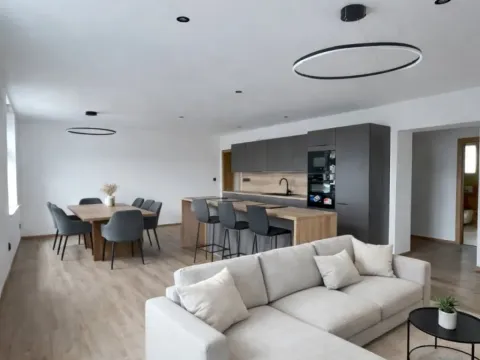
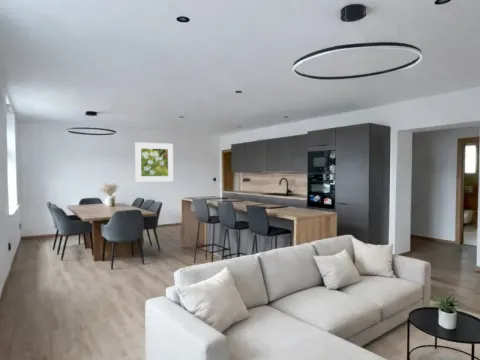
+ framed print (154, 162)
